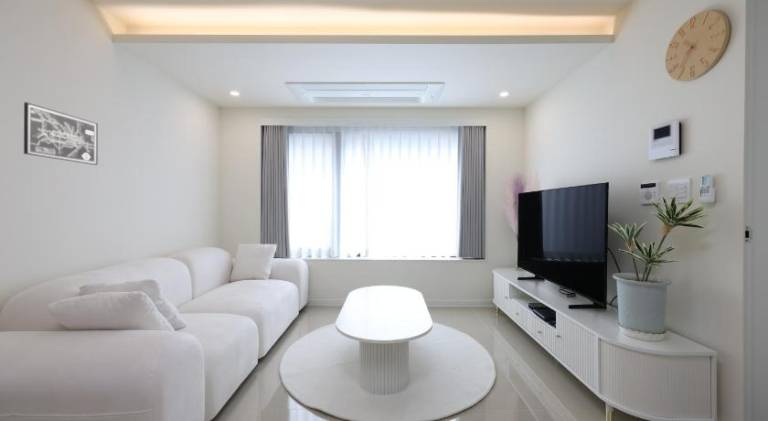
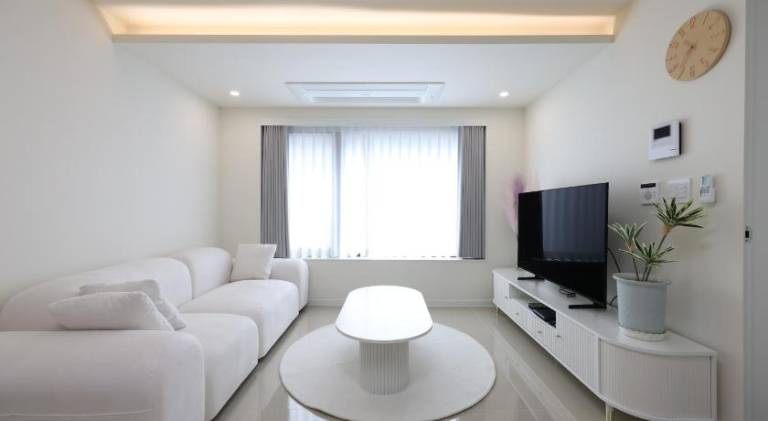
- wall art (64, 137)
